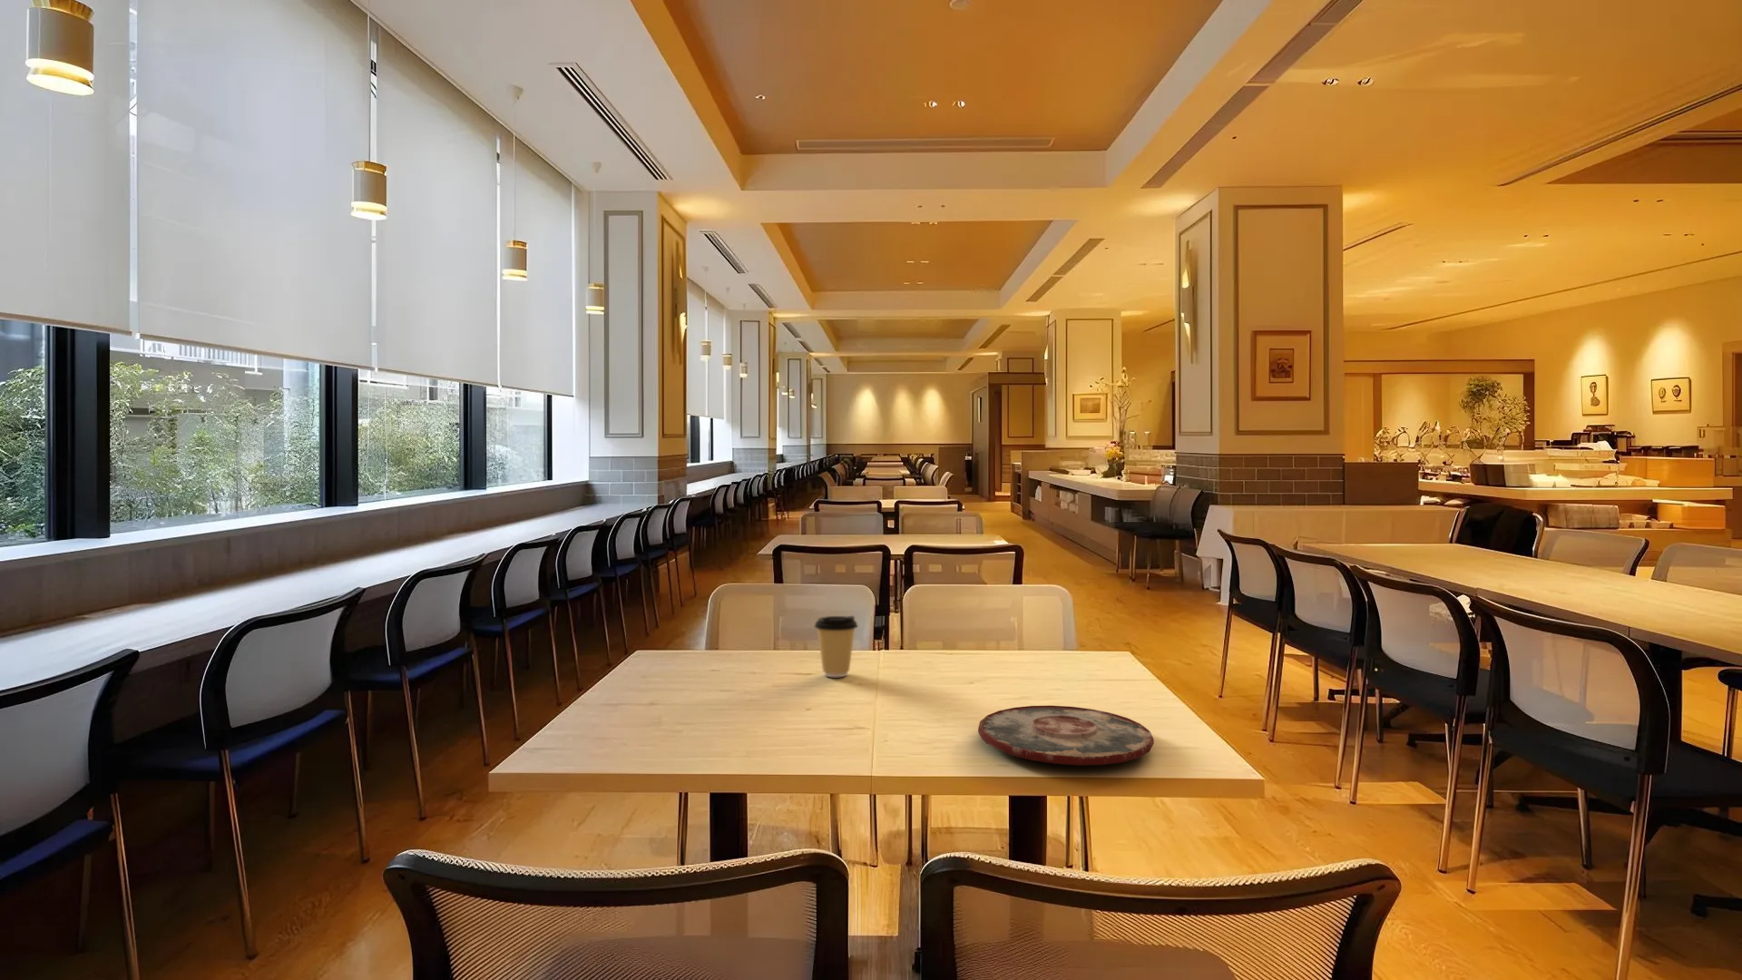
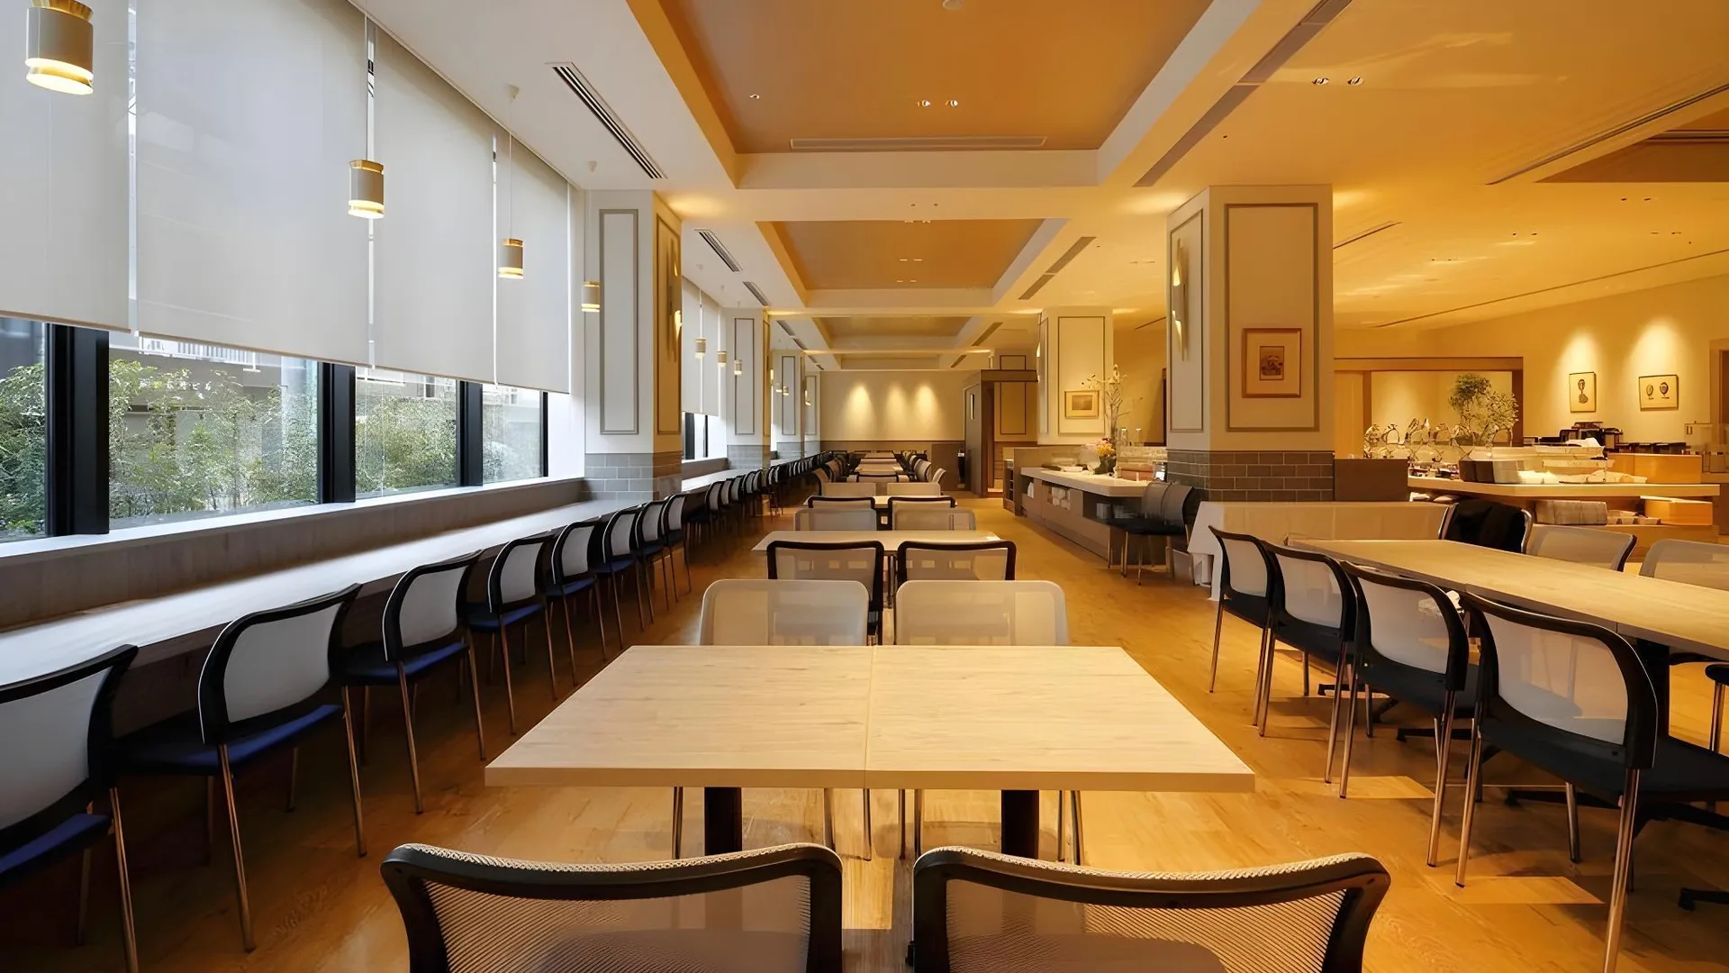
- coffee cup (835, 645)
- plate (1064, 734)
